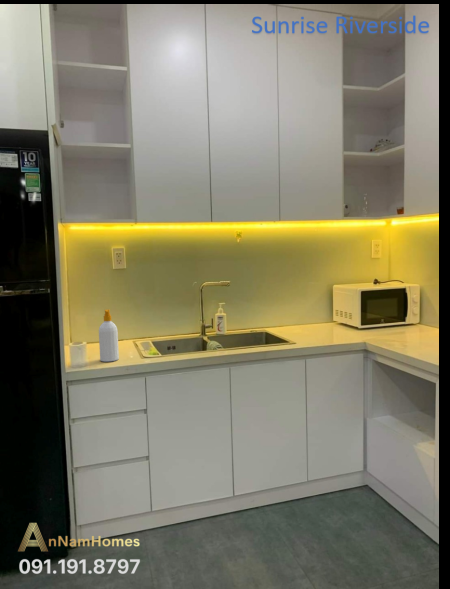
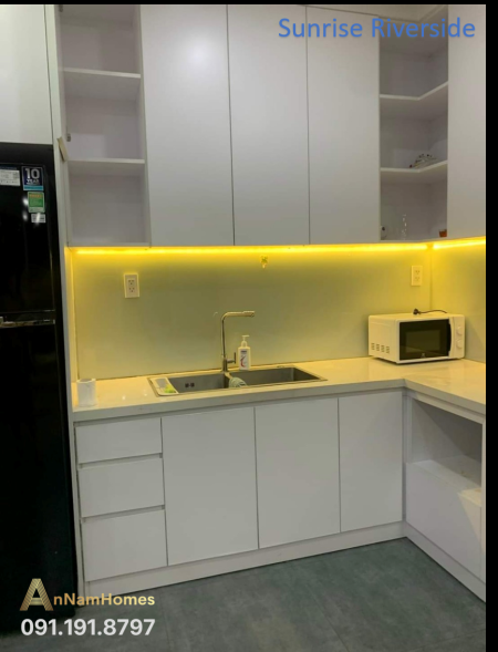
- soap bottle (108, 334)
